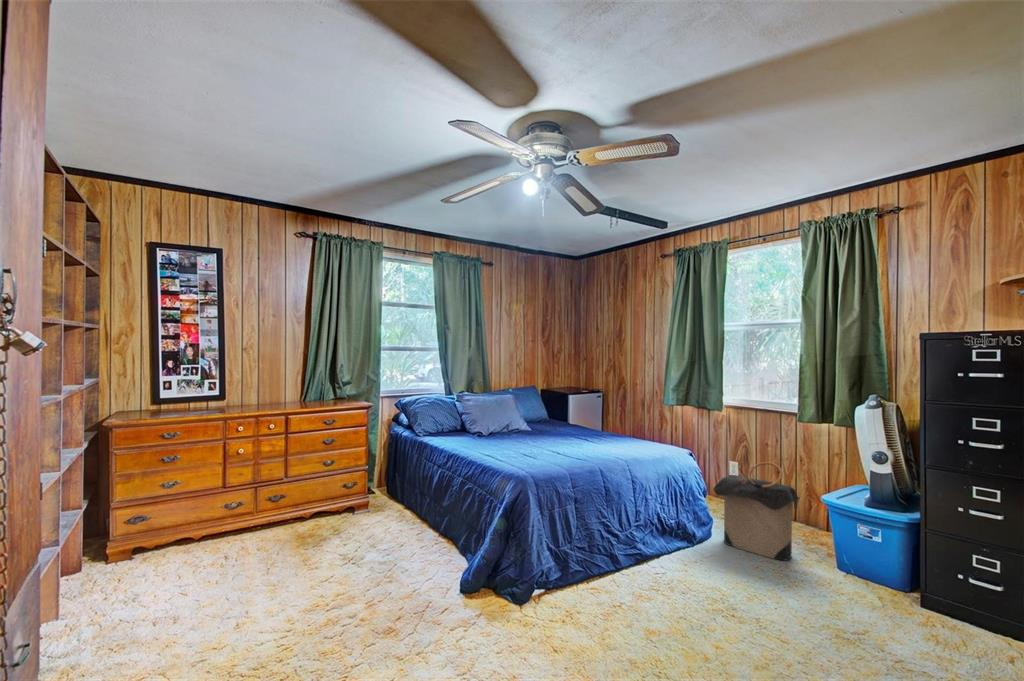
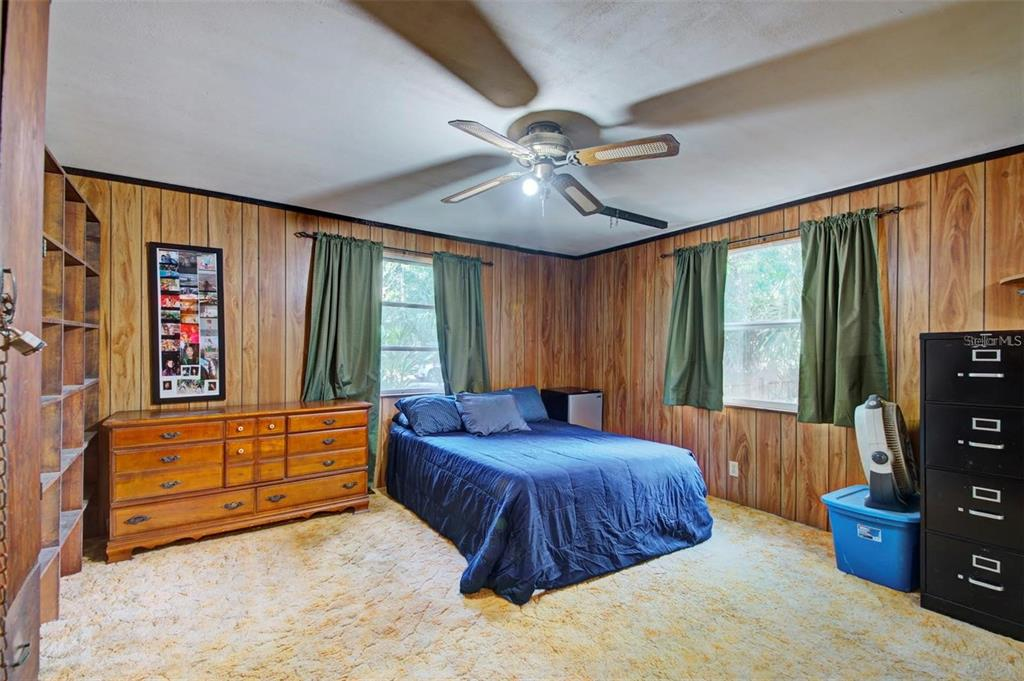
- laundry hamper (754, 505)
